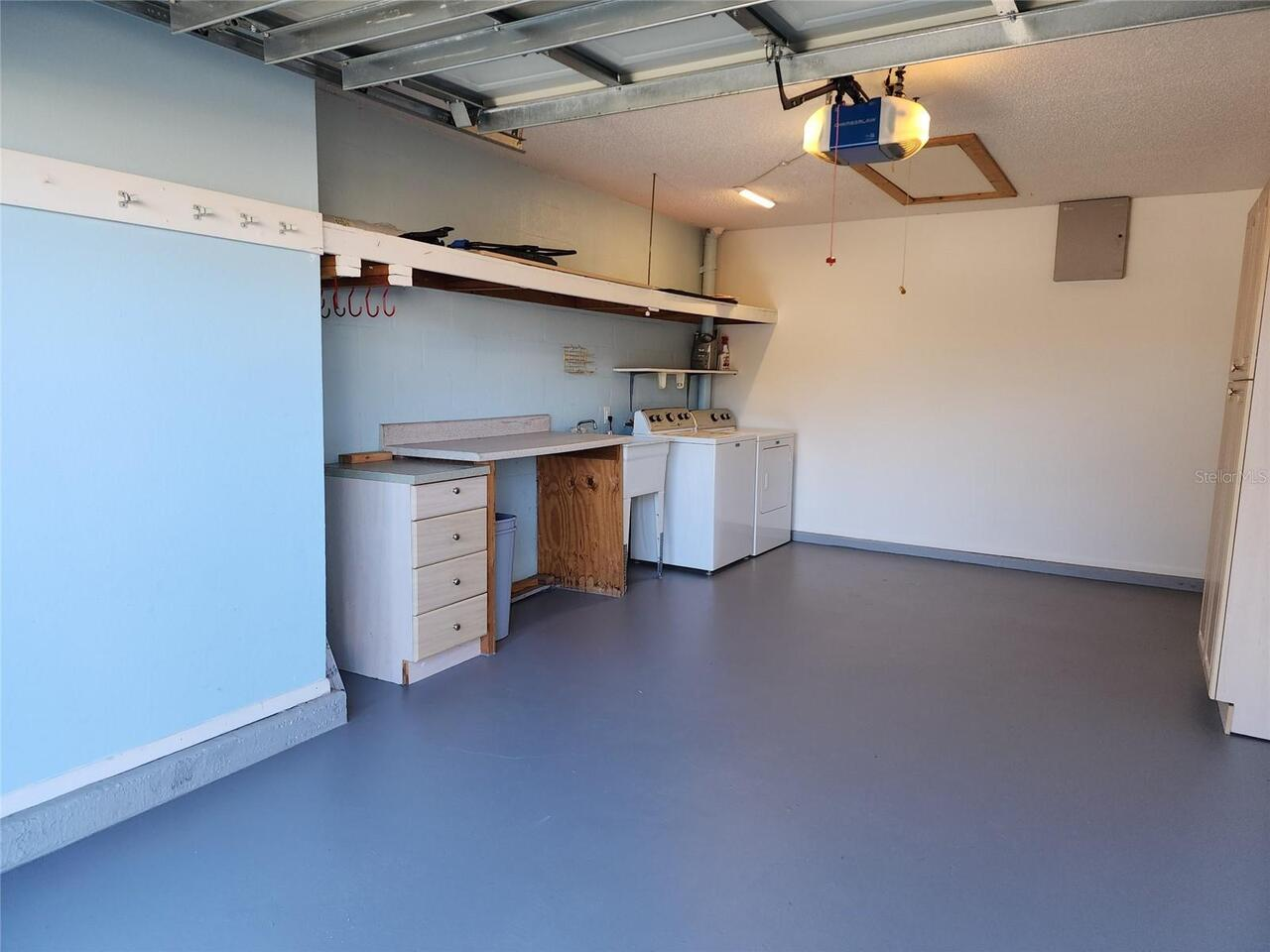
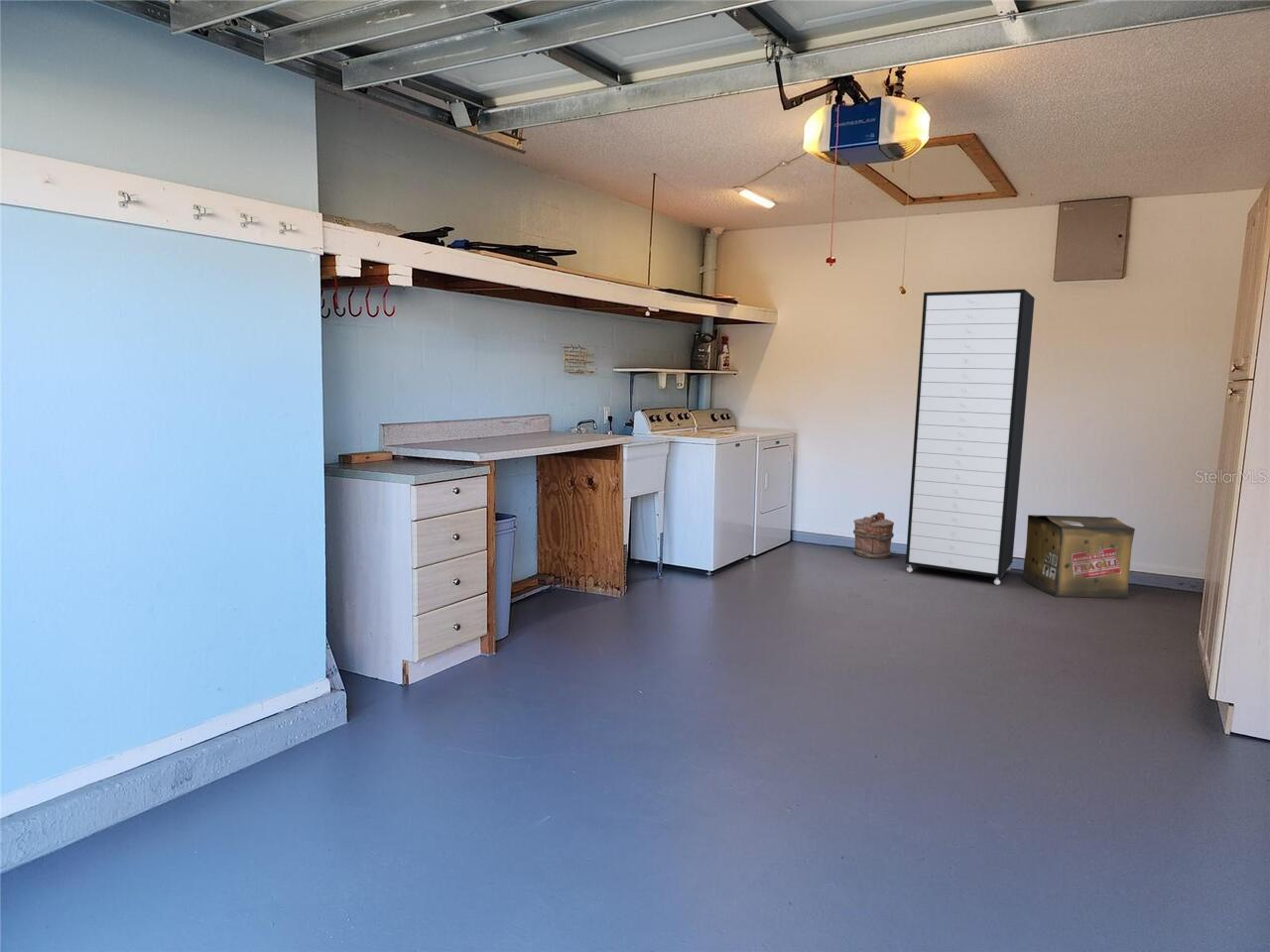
+ bucket (872, 535)
+ storage cabinet (968, 435)
+ cardboard box (1075, 552)
